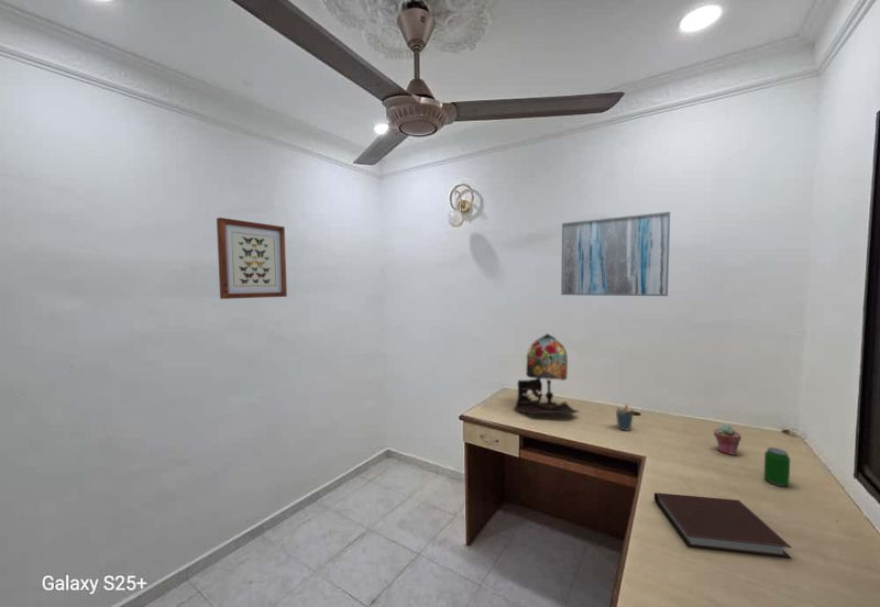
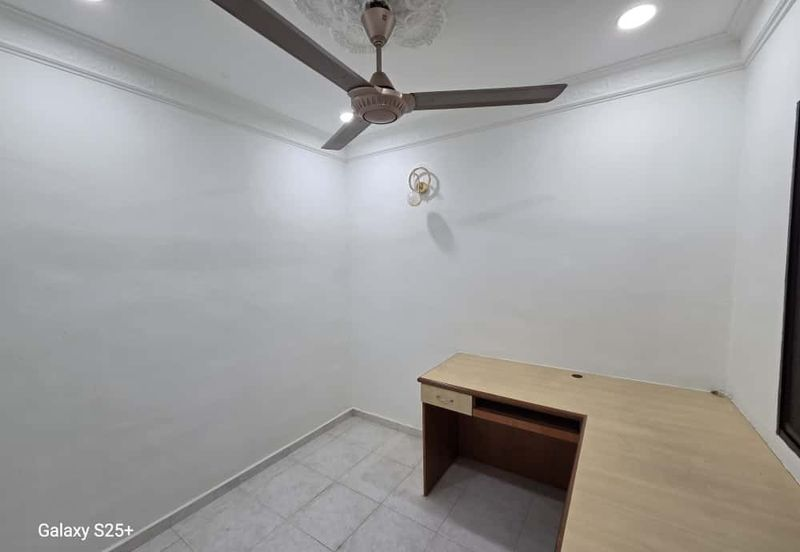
- table lamp (547, 373)
- potted succulent (727, 438)
- beverage can (777, 466)
- notebook (714, 520)
- wall art (254, 260)
- wall art (610, 256)
- pen holder (624, 416)
